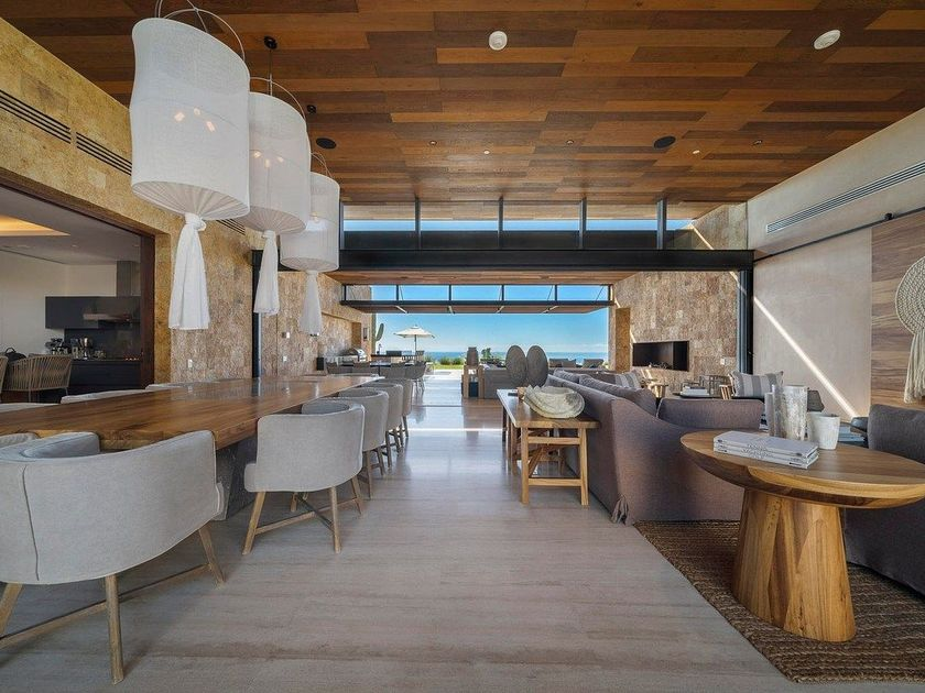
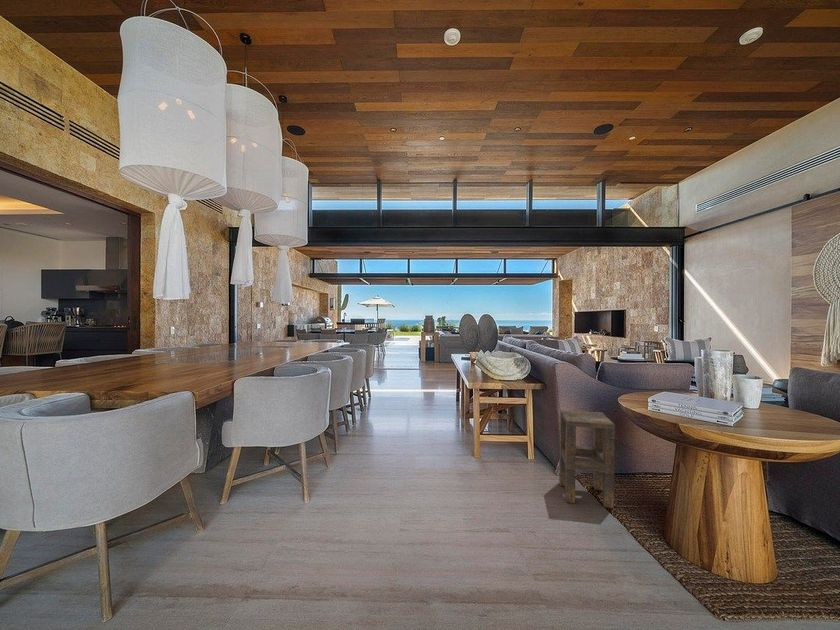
+ side table (585, 455)
